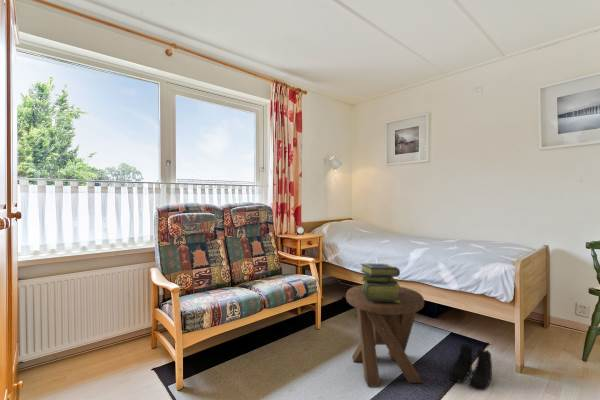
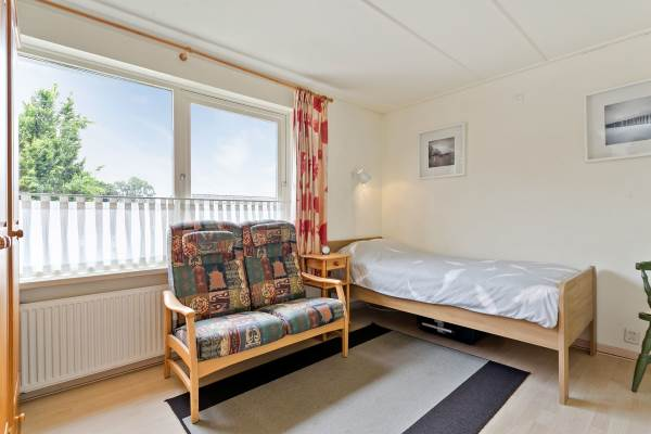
- stack of books (378, 279)
- boots (471, 363)
- music stool (384, 331)
